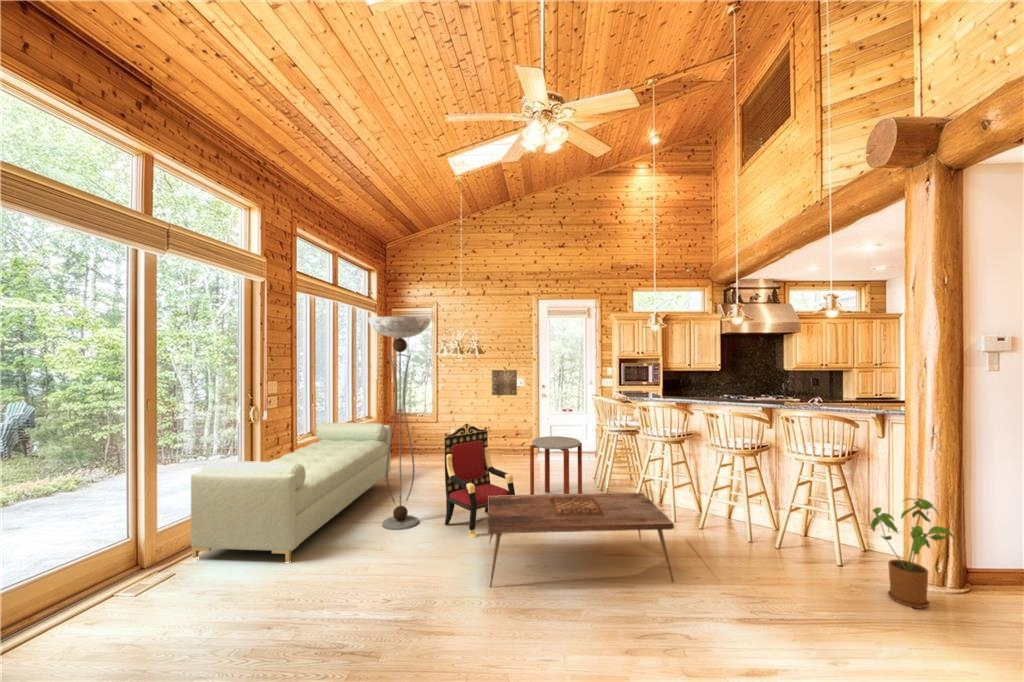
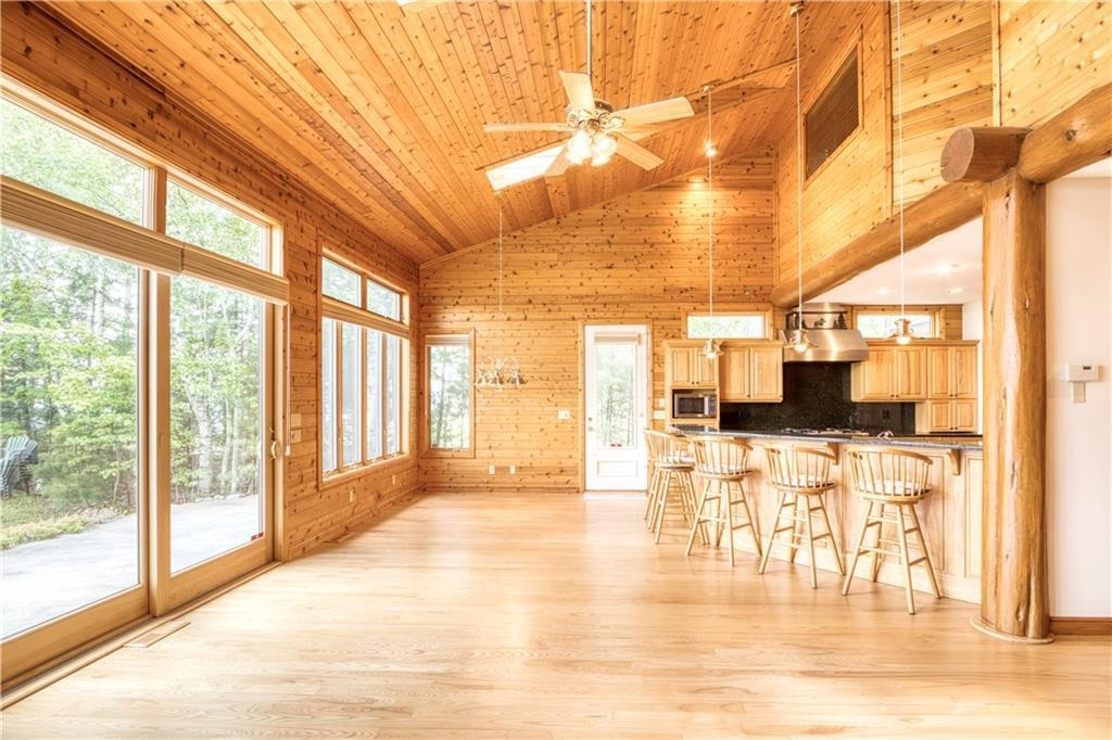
- floor lamp (400, 420)
- sofa (312, 476)
- coffee table (573, 531)
- armchair (480, 475)
- side table (549, 470)
- wall art (504, 382)
- house plant (914, 551)
